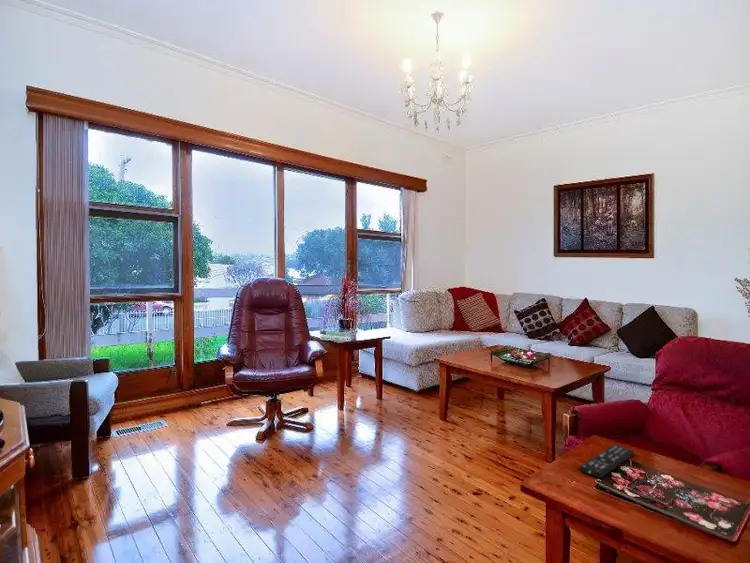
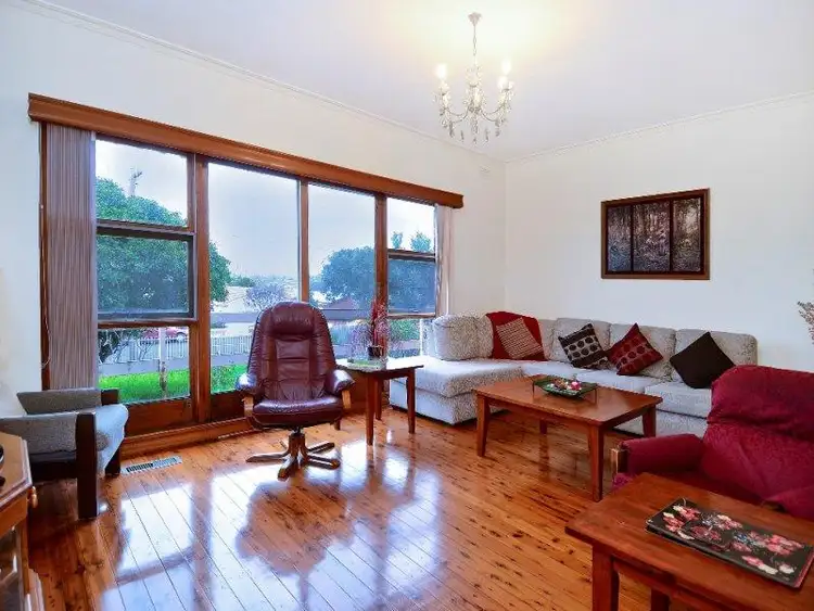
- remote control (607, 459)
